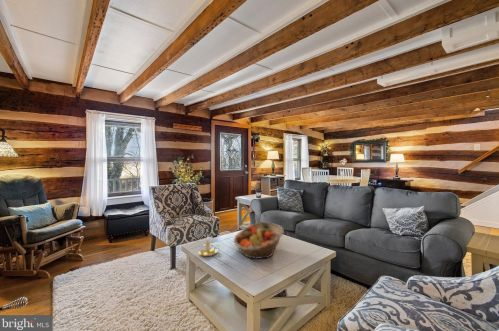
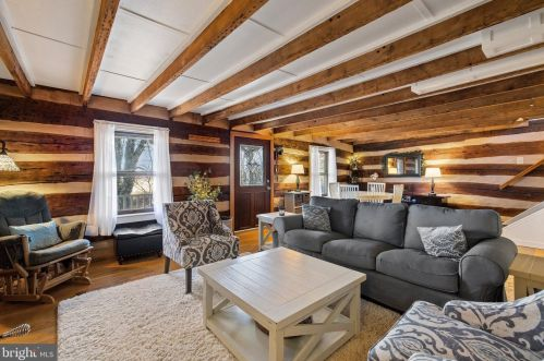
- fruit basket (258, 239)
- candle holder (209, 243)
